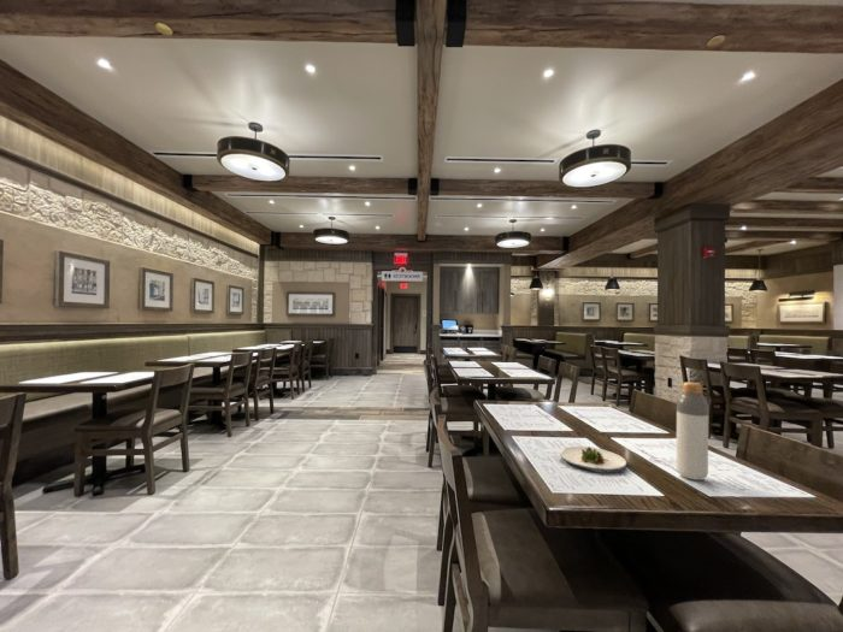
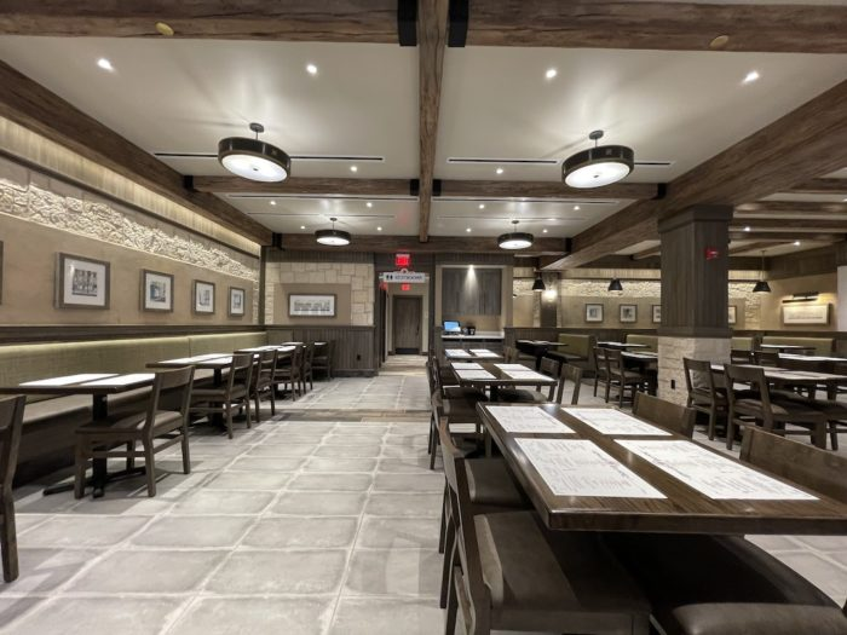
- bottle (691, 430)
- salad plate (593, 454)
